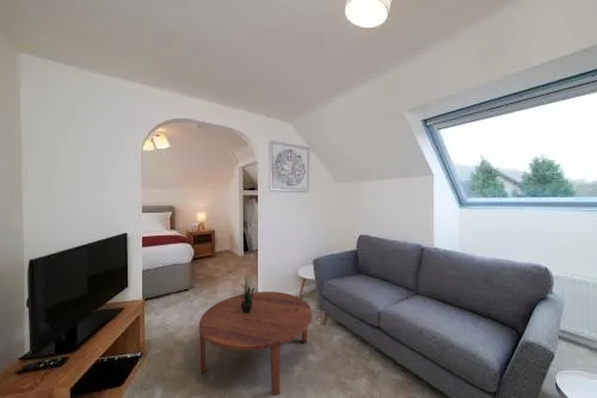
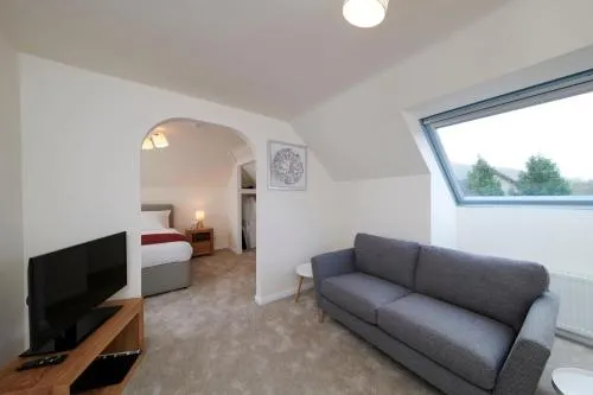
- potted plant (248, 290)
- coffee table (258, 333)
